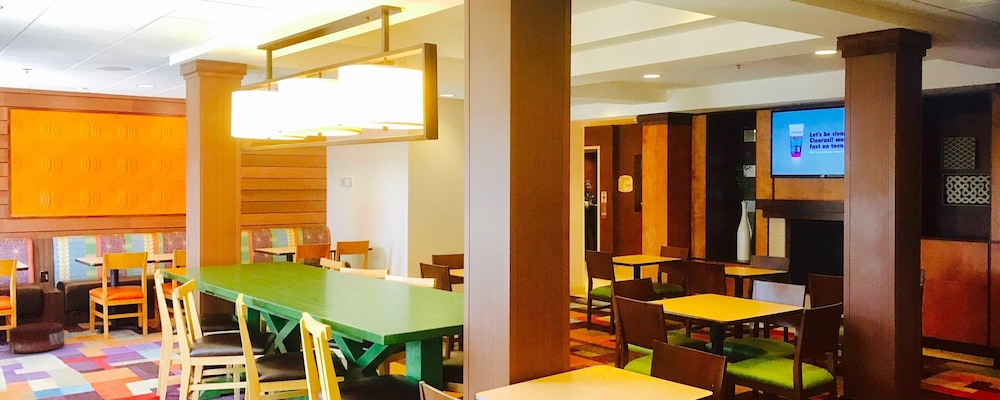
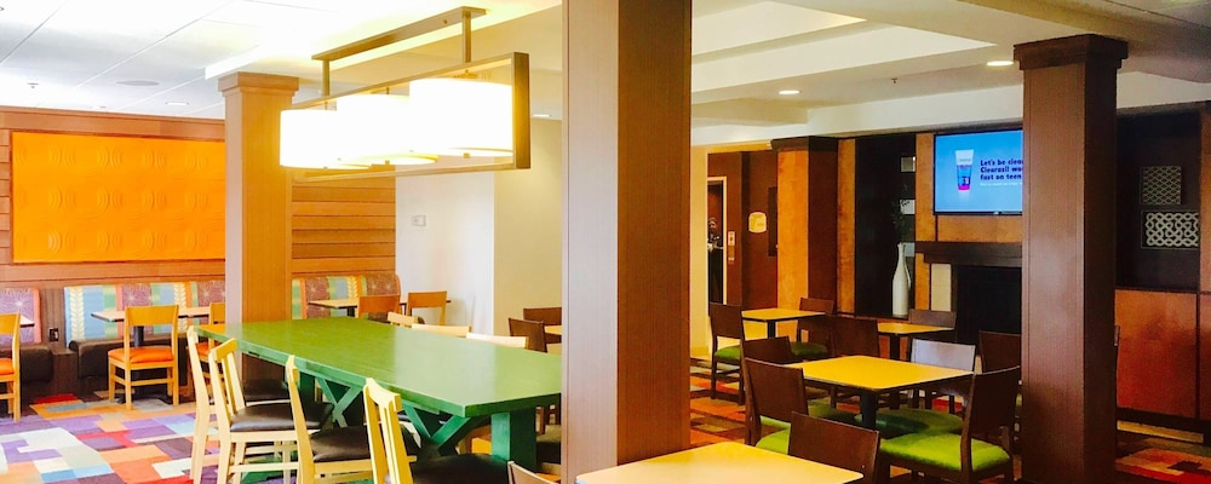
- pouf (37, 336)
